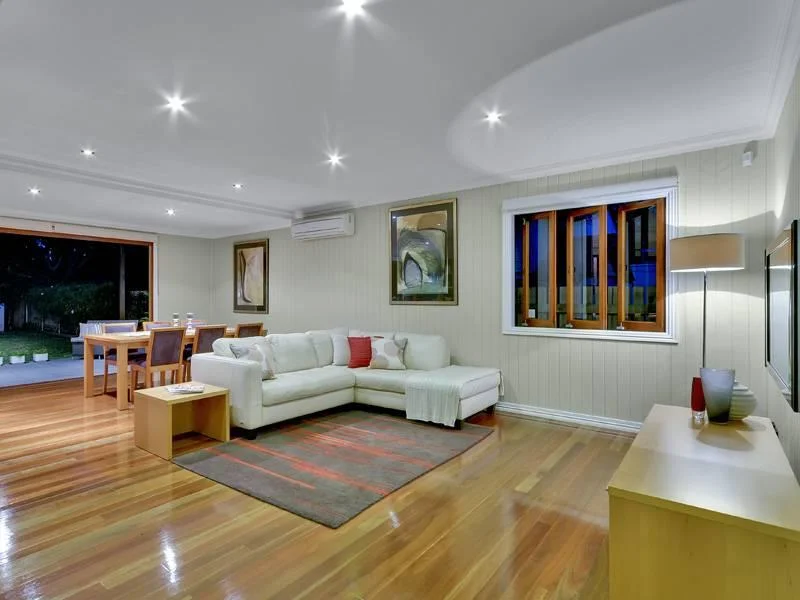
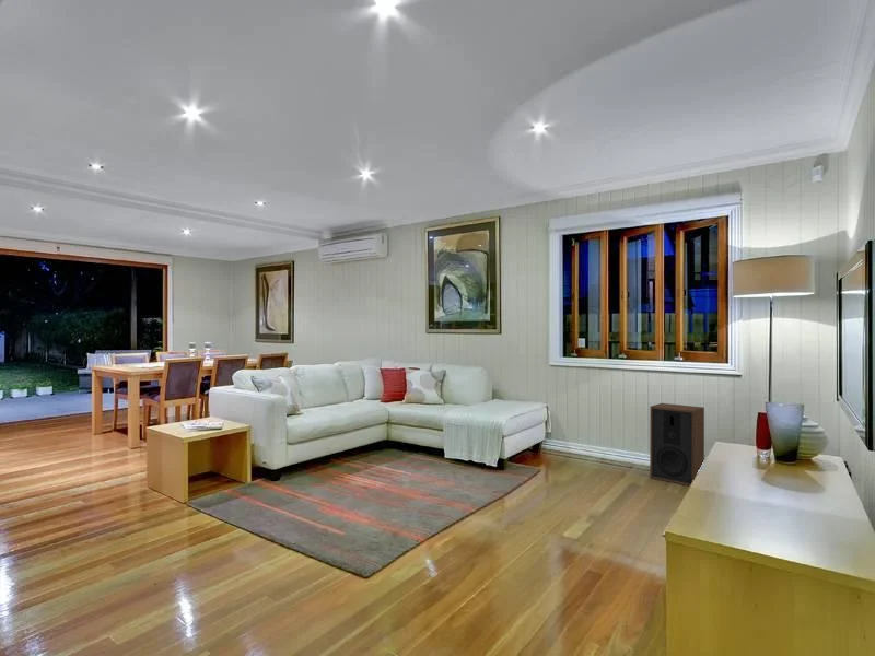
+ speaker (676, 442)
